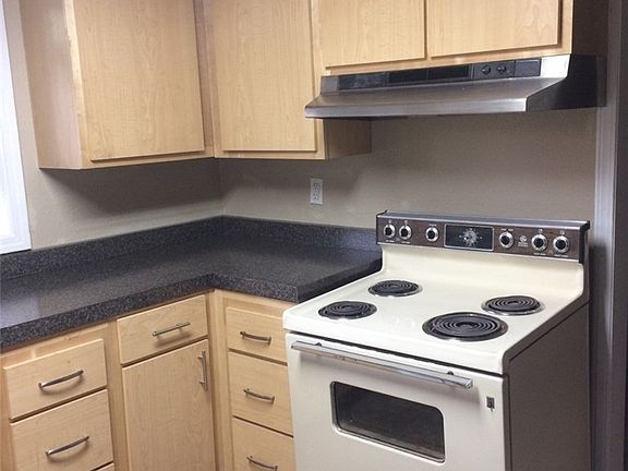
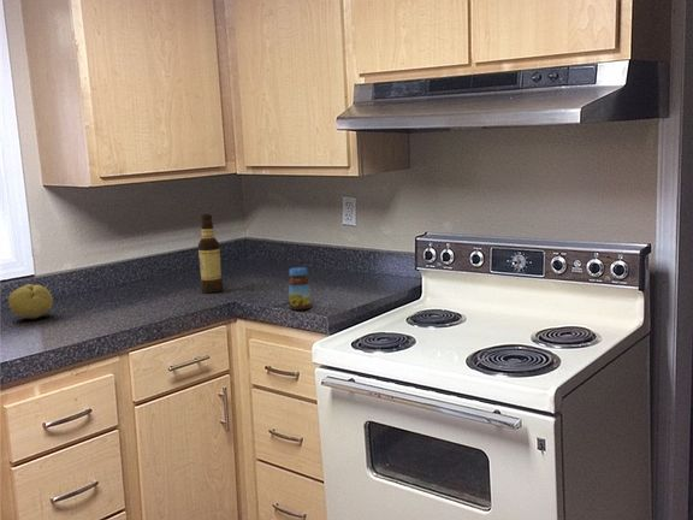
+ jar (298, 288)
+ fruit (30, 301)
+ bottle (208, 253)
